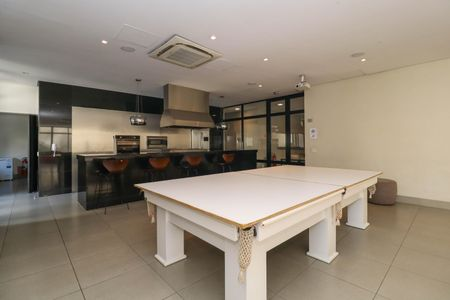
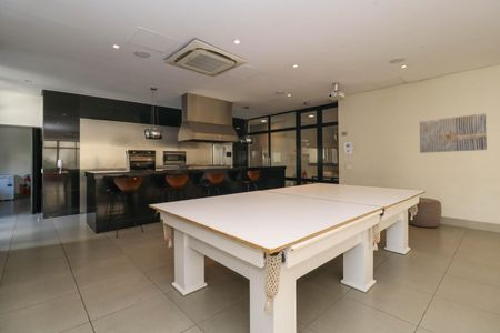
+ wall art (450, 134)
